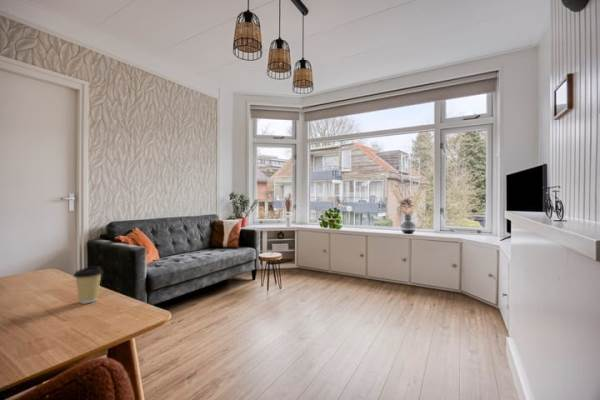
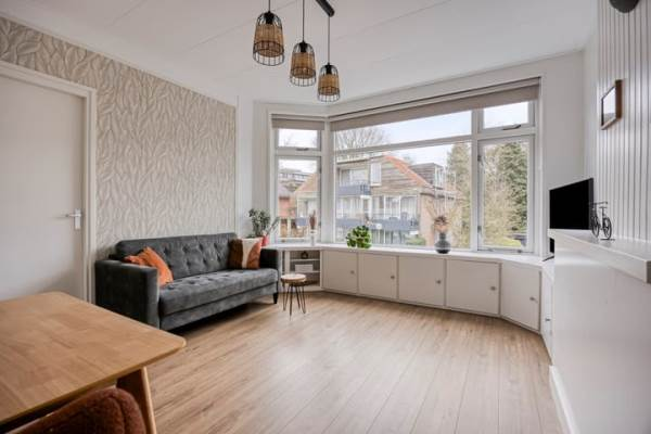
- coffee cup (88, 284)
